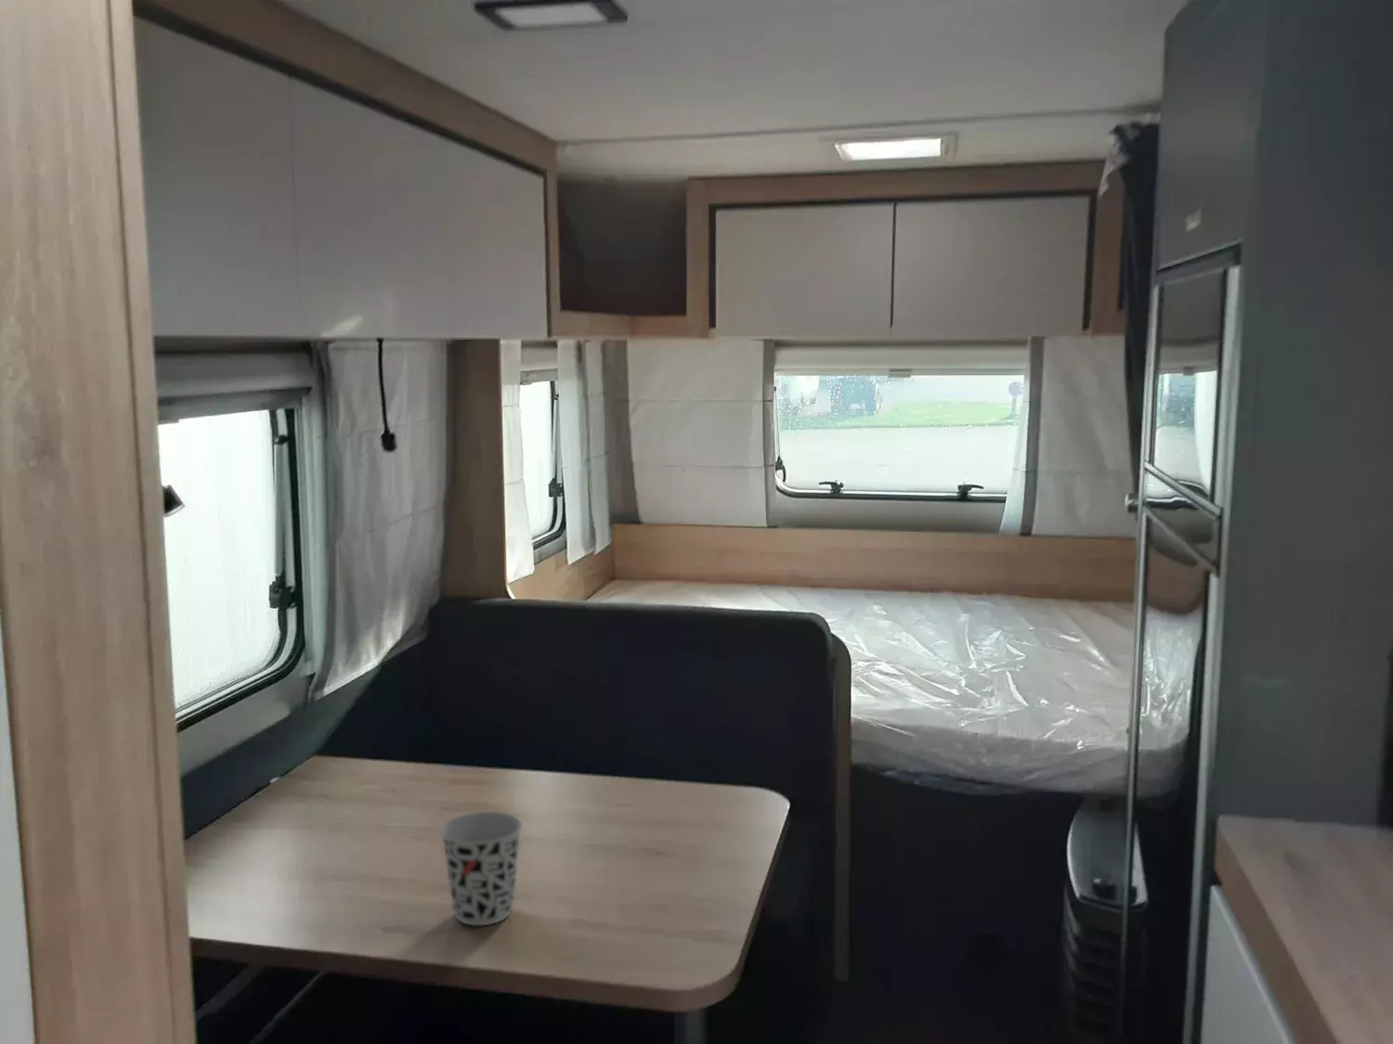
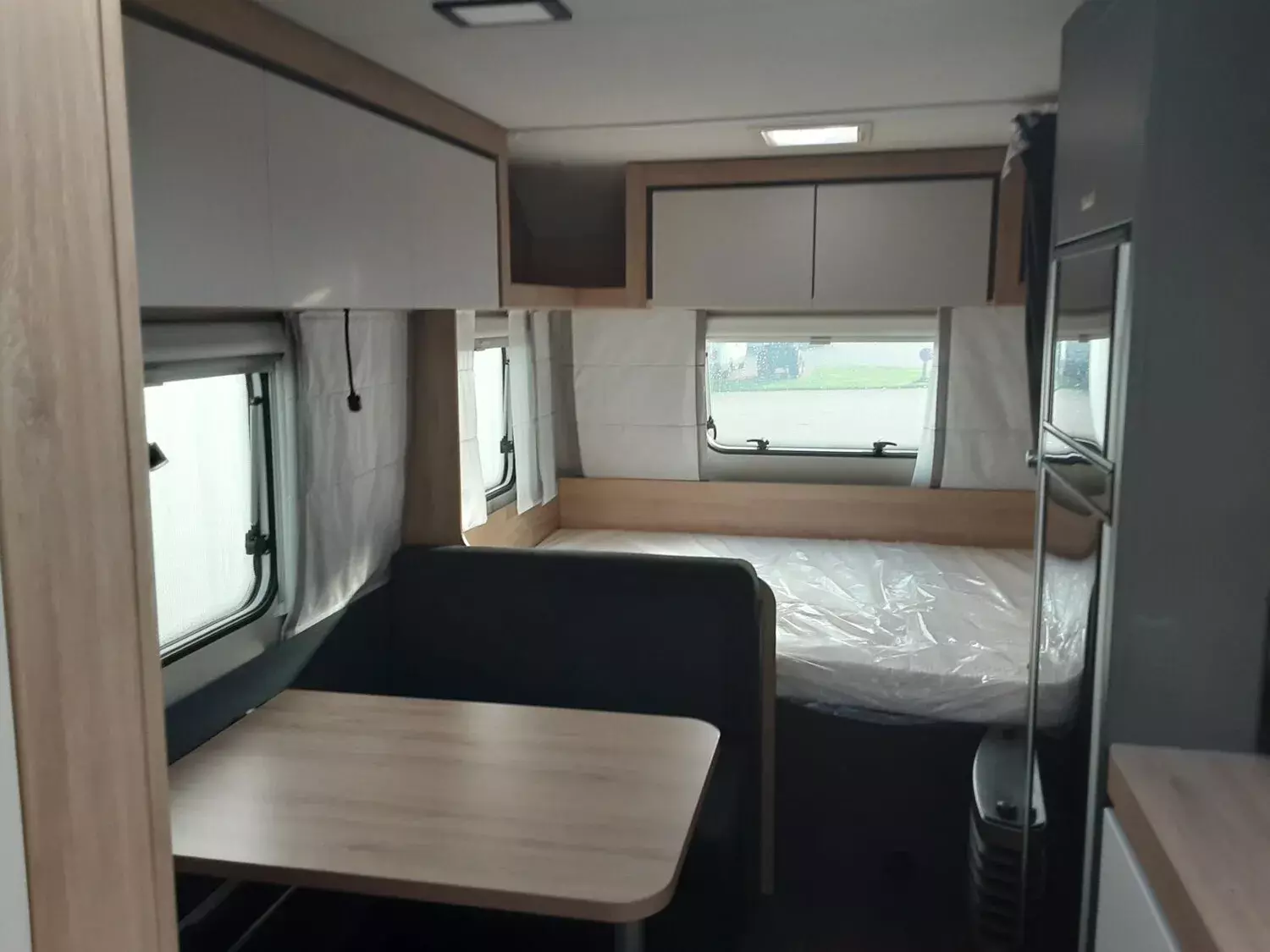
- cup (482, 870)
